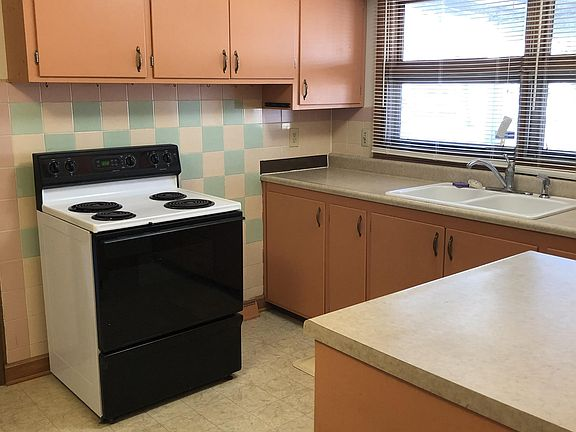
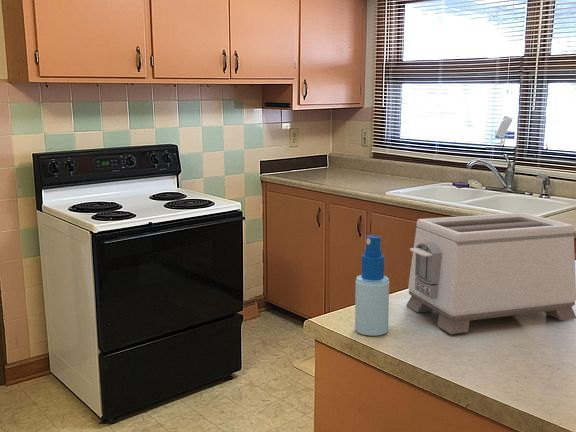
+ toaster (484, 268)
+ spray bottle (372, 283)
